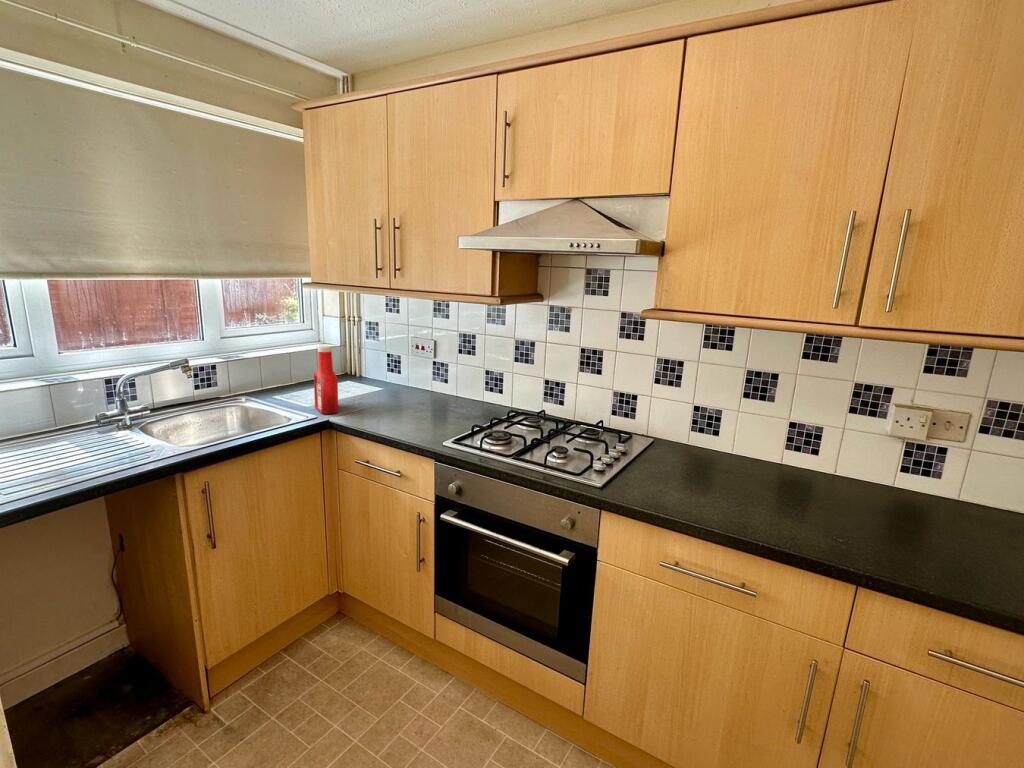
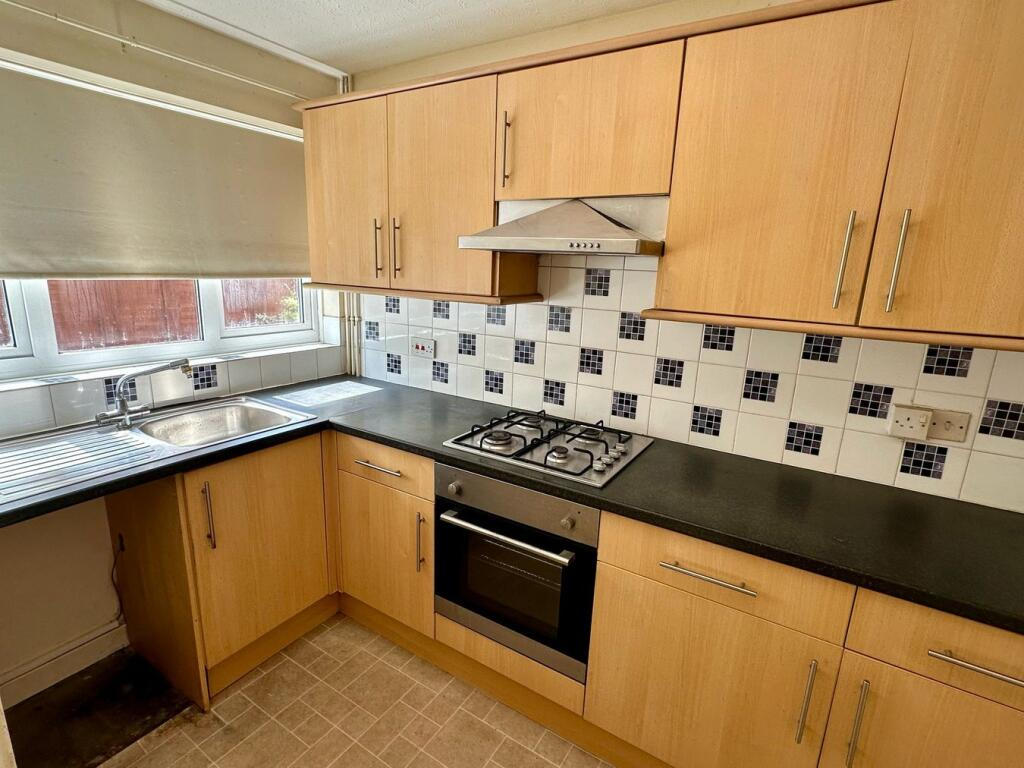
- soap bottle (325, 378)
